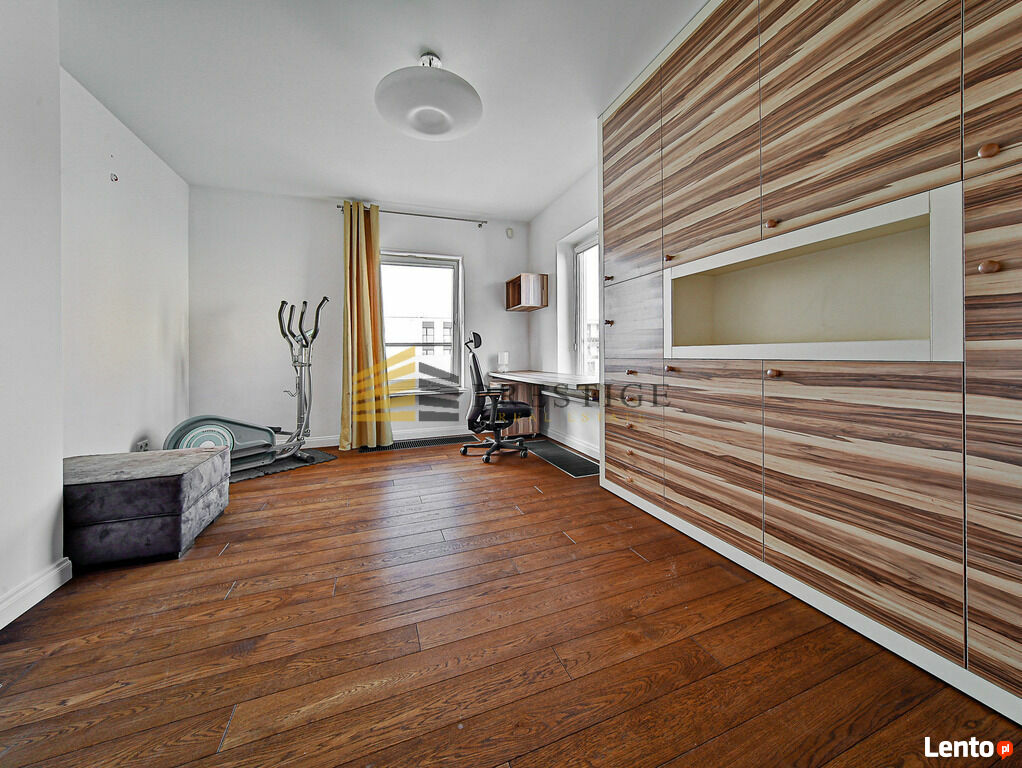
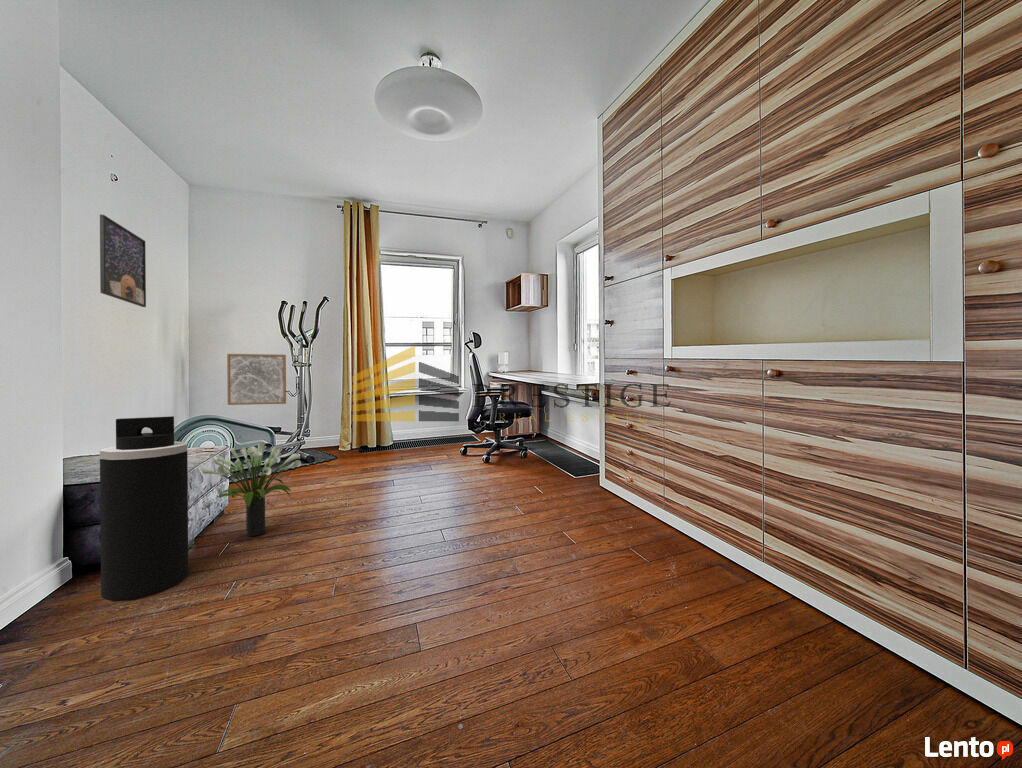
+ wall art (257, 379)
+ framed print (124, 264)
+ potted plant (255, 487)
+ trash can (146, 500)
